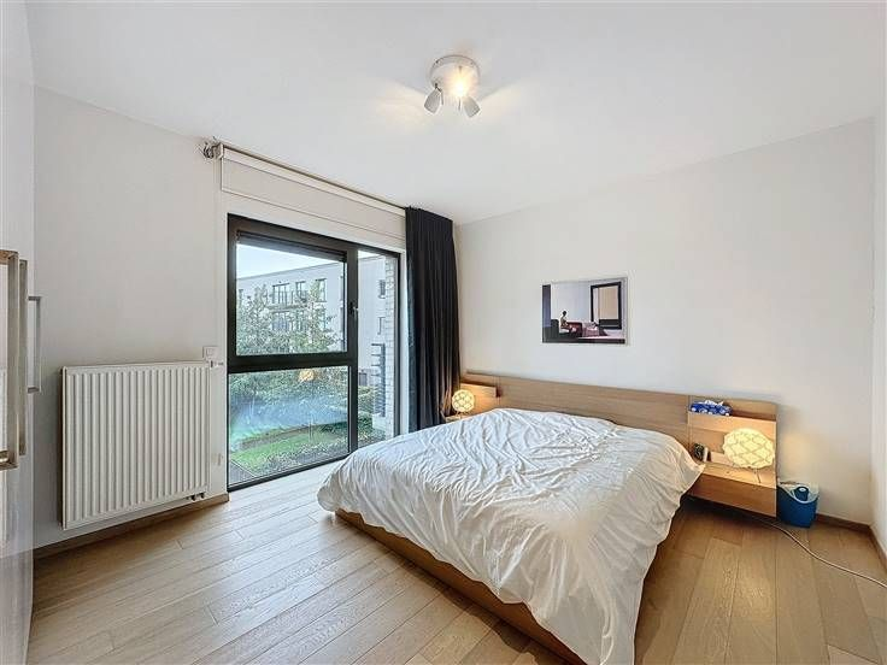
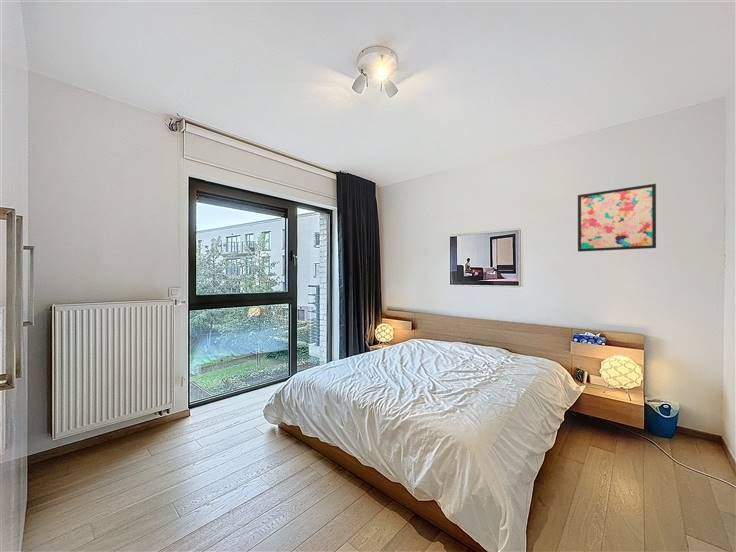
+ wall art (614, 220)
